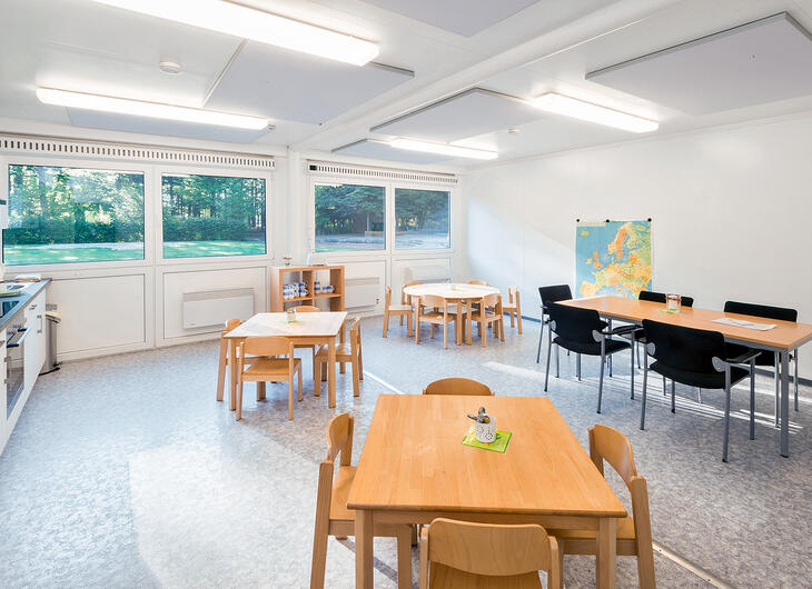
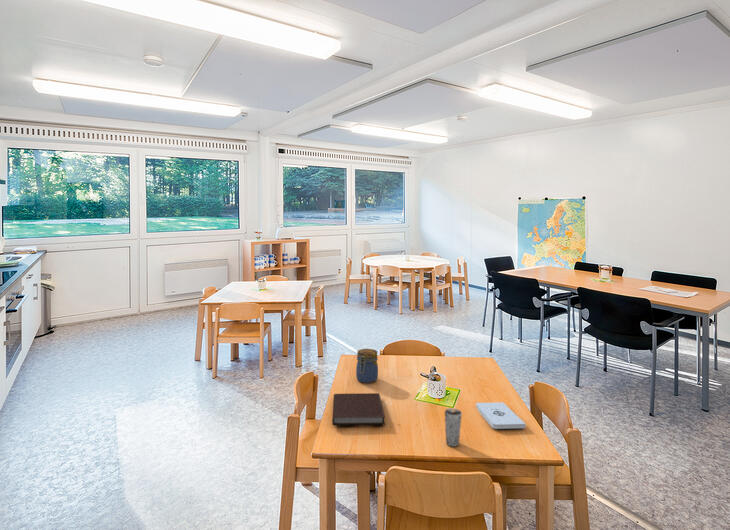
+ jar (366, 365)
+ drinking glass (452, 427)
+ notebook (357, 408)
+ notepad (498, 414)
